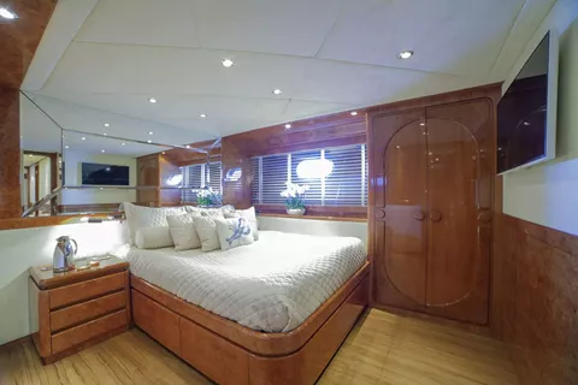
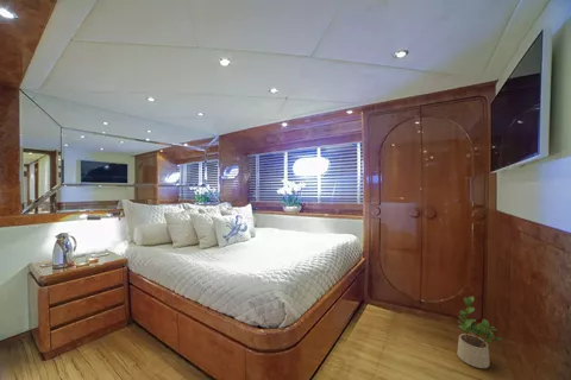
+ potted plant (477, 330)
